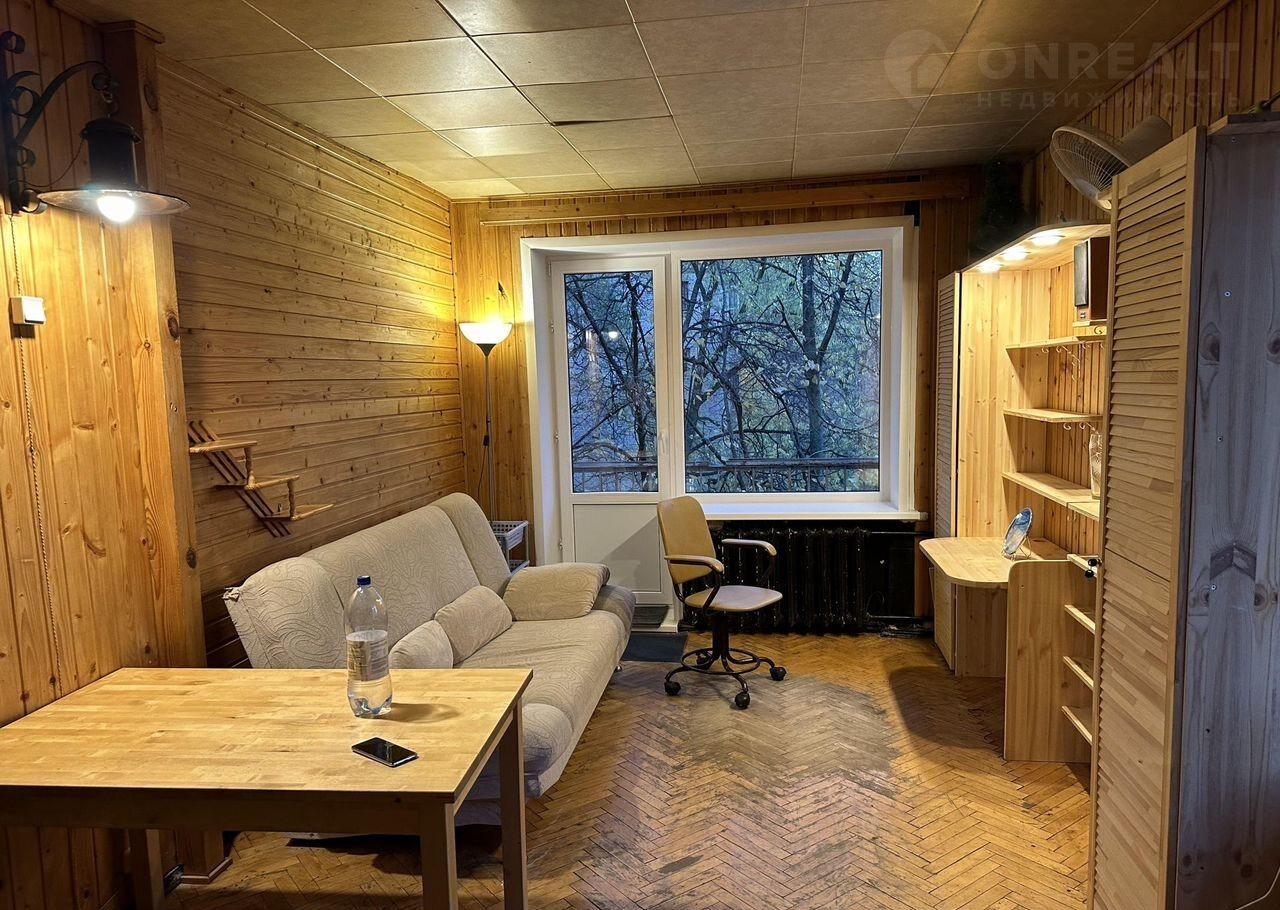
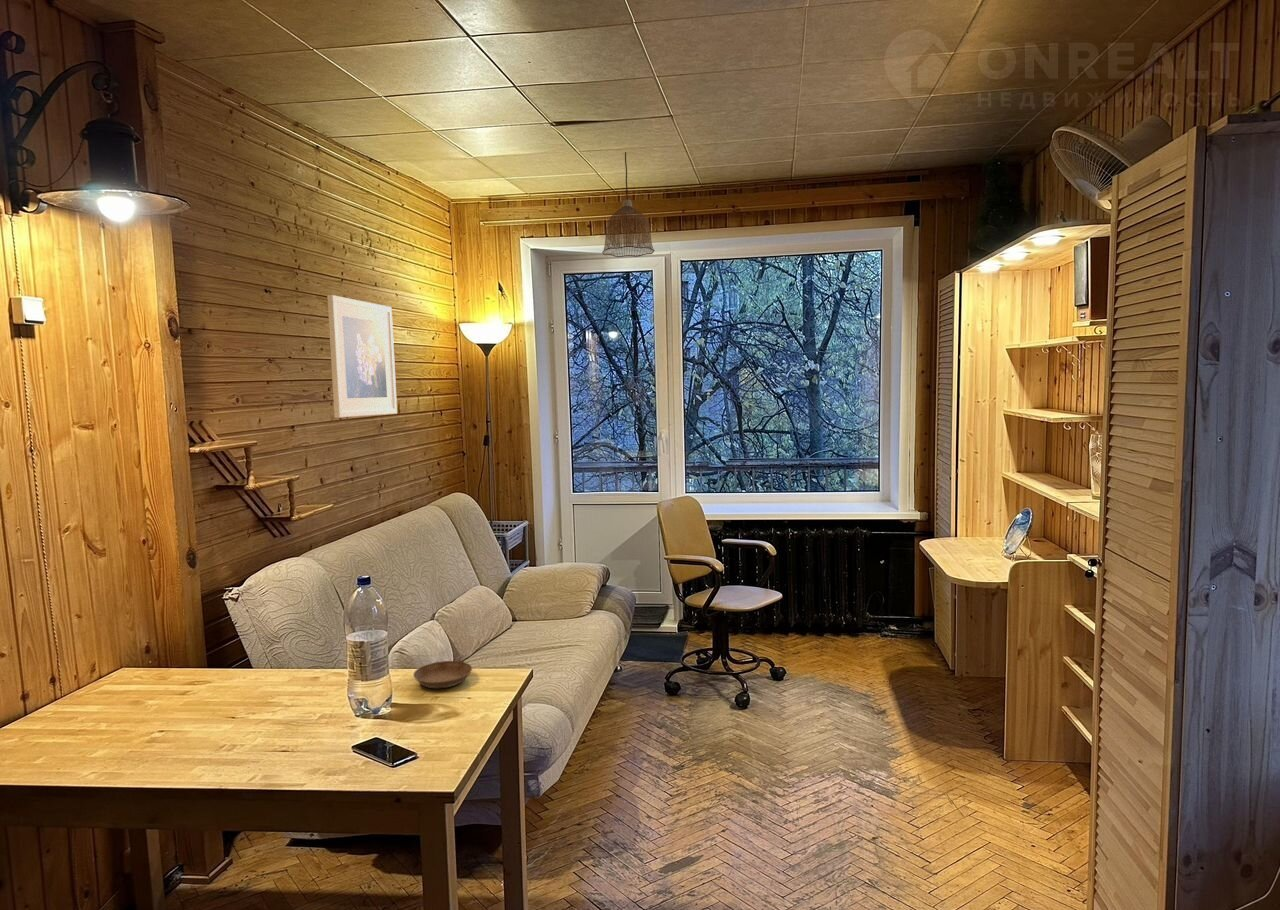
+ pendant lamp (627, 202)
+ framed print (364, 358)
+ saucer (443, 675)
